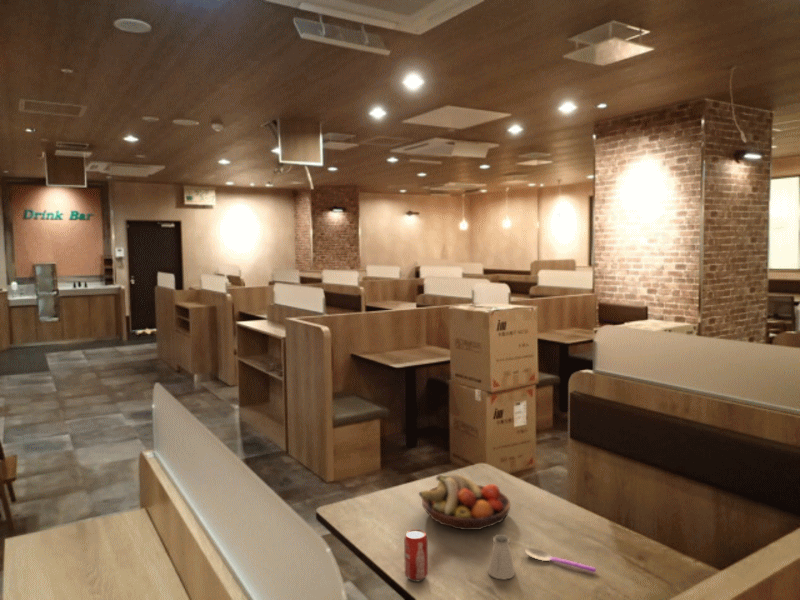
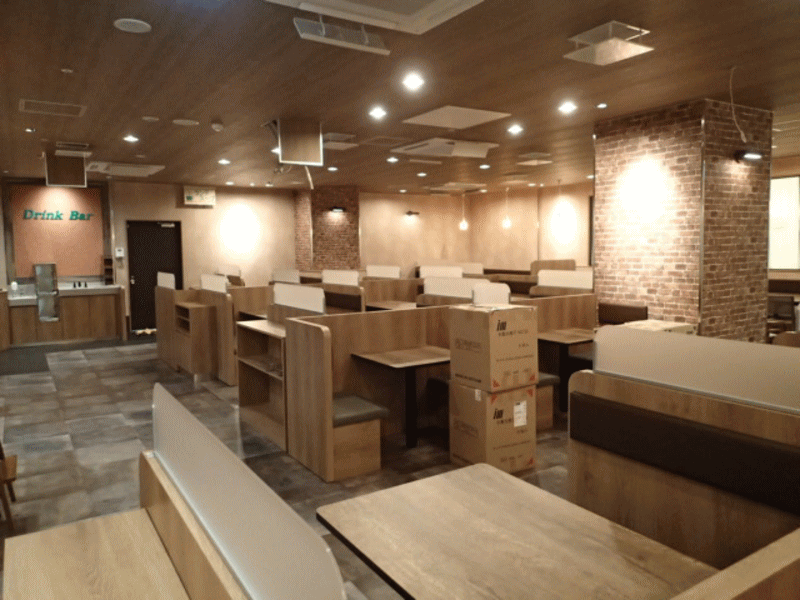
- spoon (559, 560)
- fruit bowl (465, 497)
- saltshaker (501, 554)
- beverage can (416, 555)
